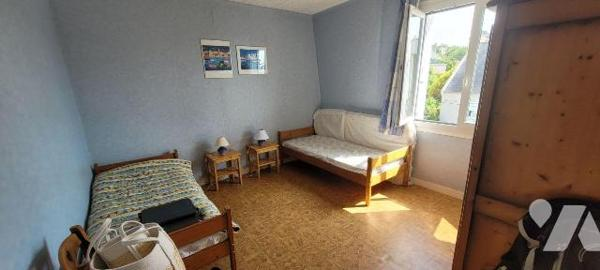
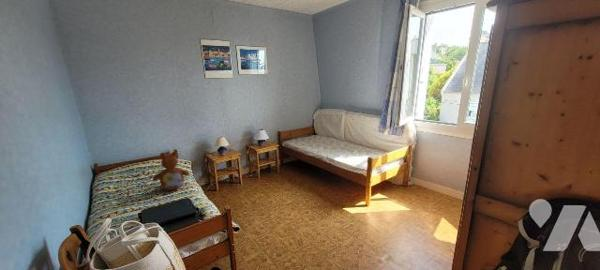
+ teddy bear (171, 169)
